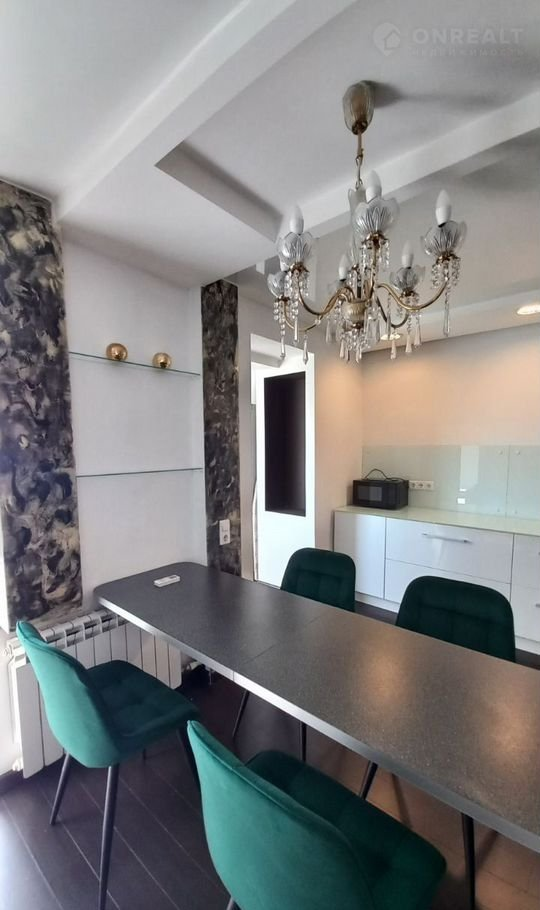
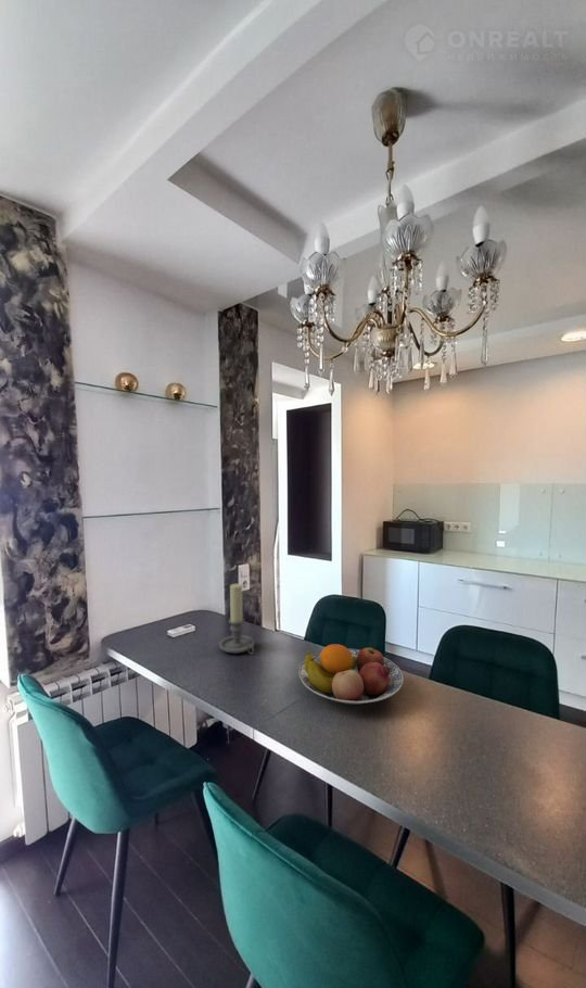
+ fruit bowl (349, 668)
+ candle holder (239, 617)
